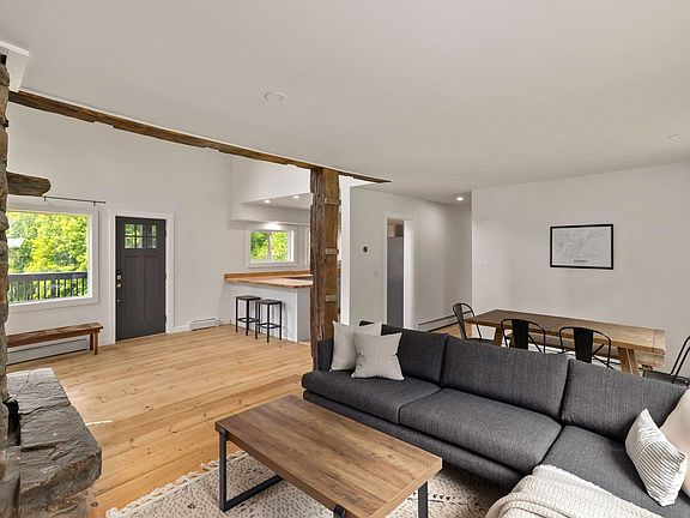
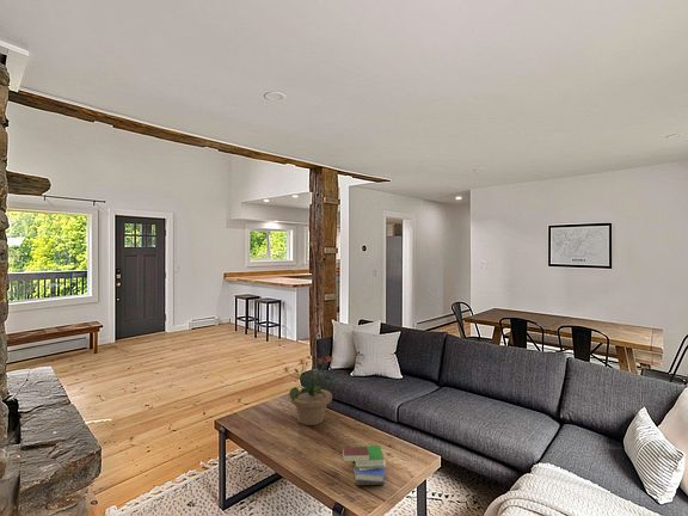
+ book (363, 459)
+ potted plant (313, 387)
